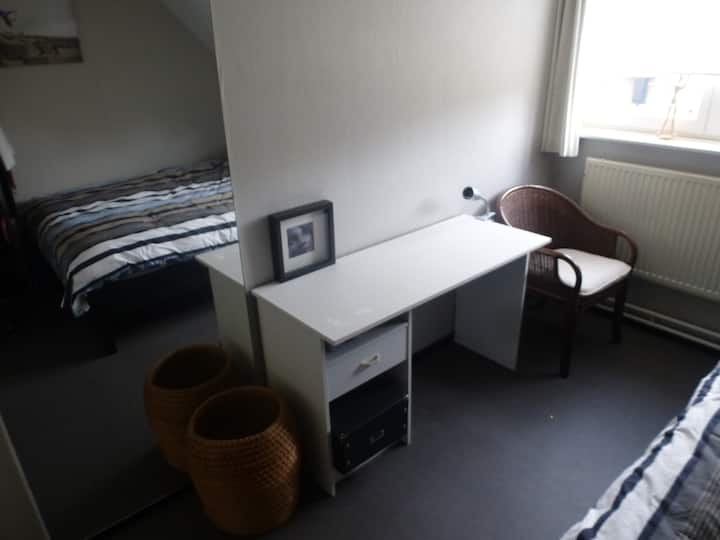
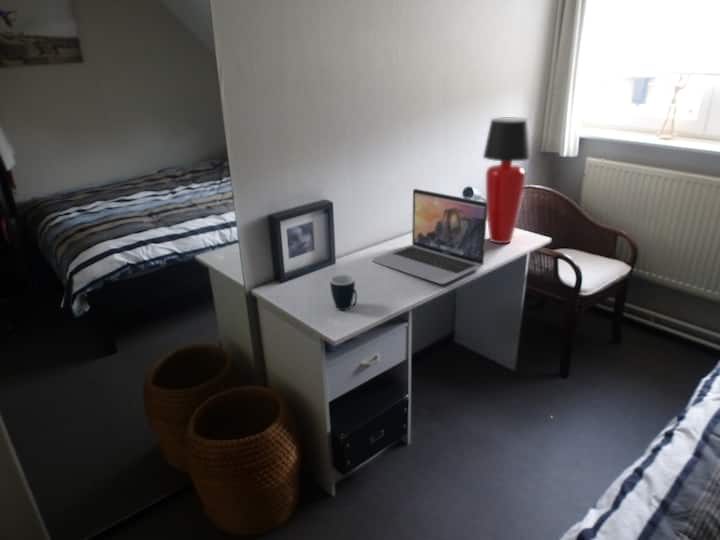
+ laptop (427, 233)
+ table lamp (504, 182)
+ mug (345, 295)
